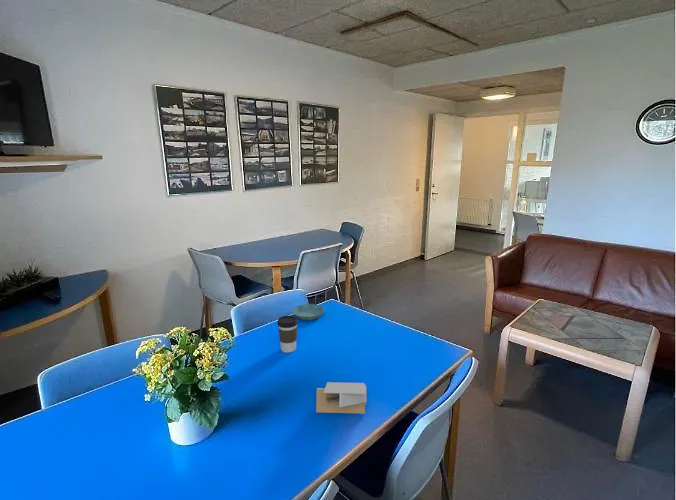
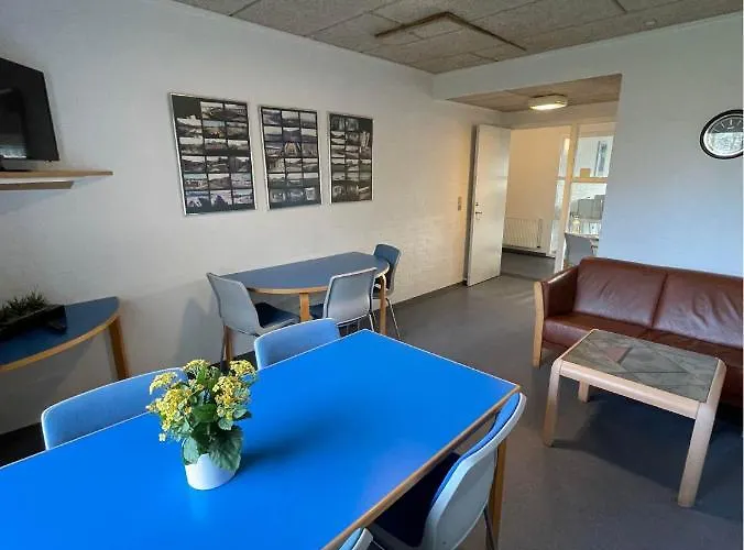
- saucer (308, 312)
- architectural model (341, 393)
- coffee cup (287, 334)
